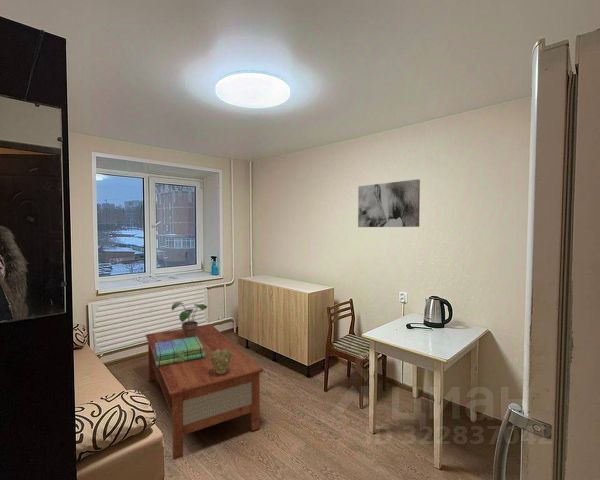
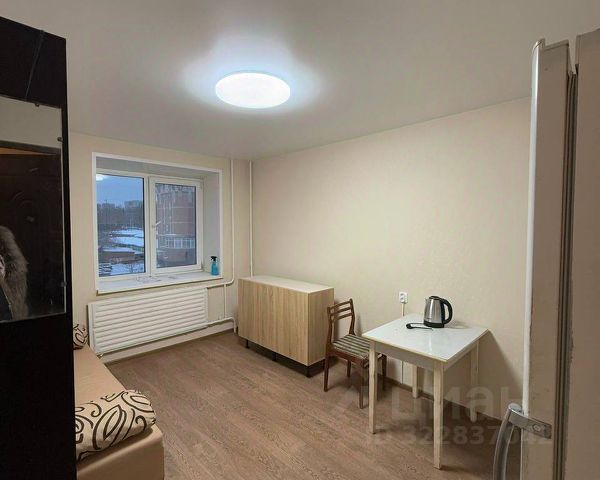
- coffee table (196, 375)
- wall art (386, 205)
- potted plant (188, 318)
- decorative bowl (221, 362)
- stack of books (178, 350)
